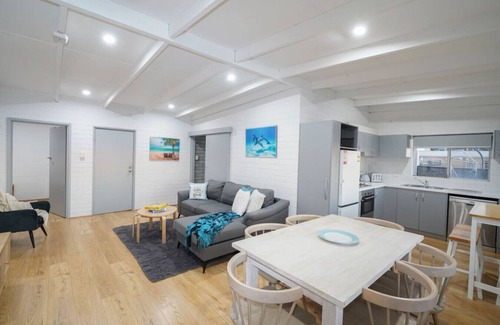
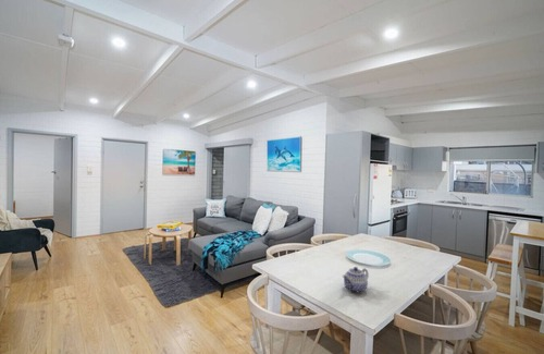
+ teapot (355, 278)
